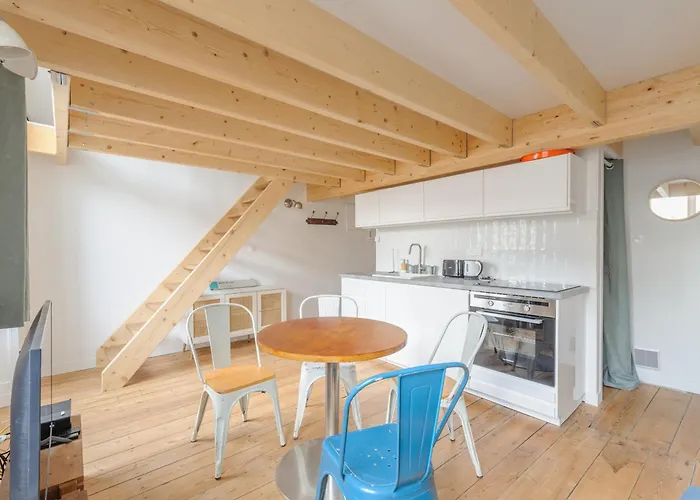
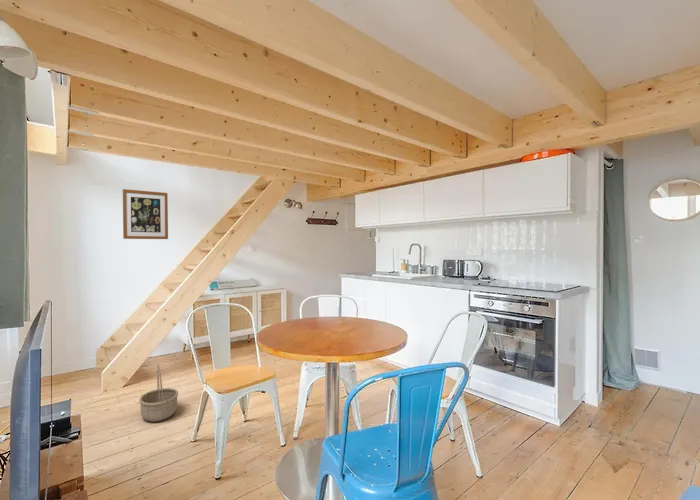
+ wall art (146, 215)
+ basket (159, 389)
